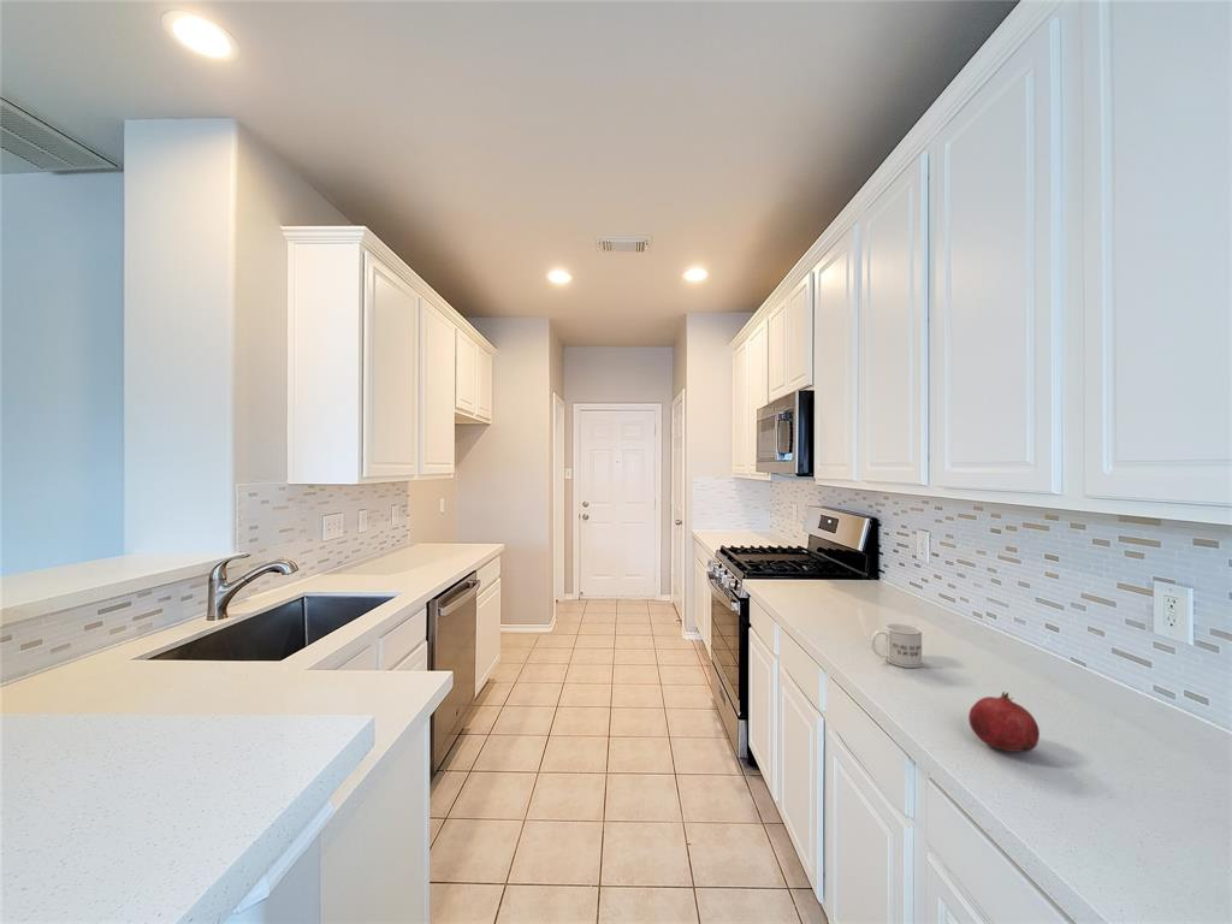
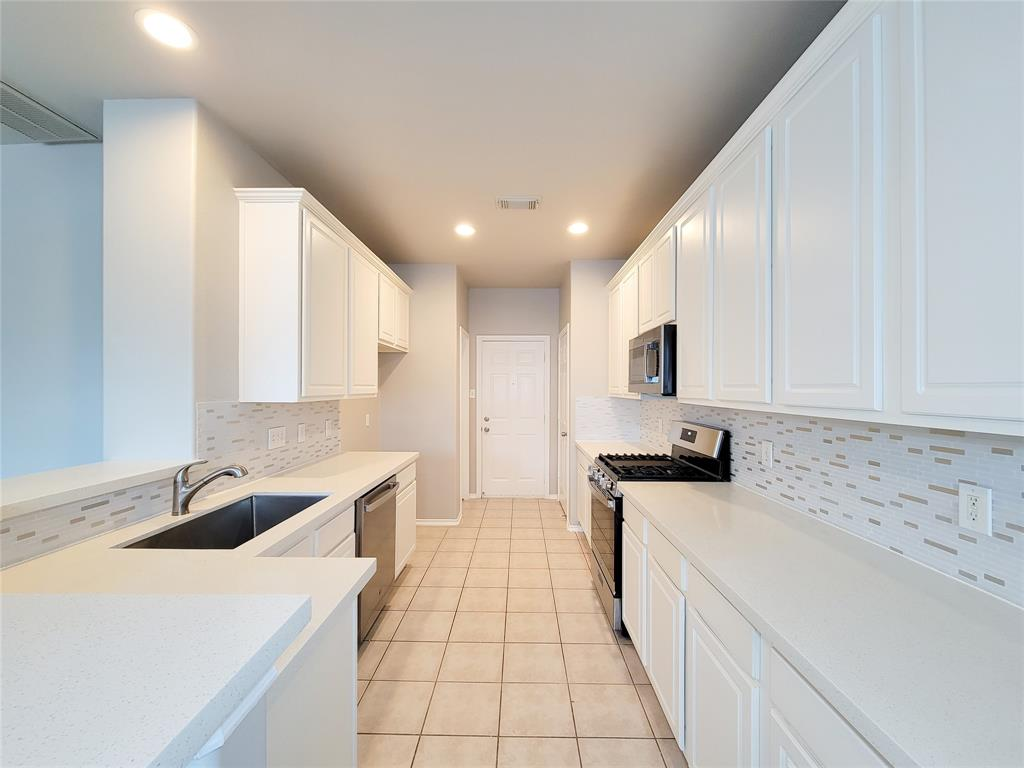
- fruit (1002, 718)
- mug (895, 644)
